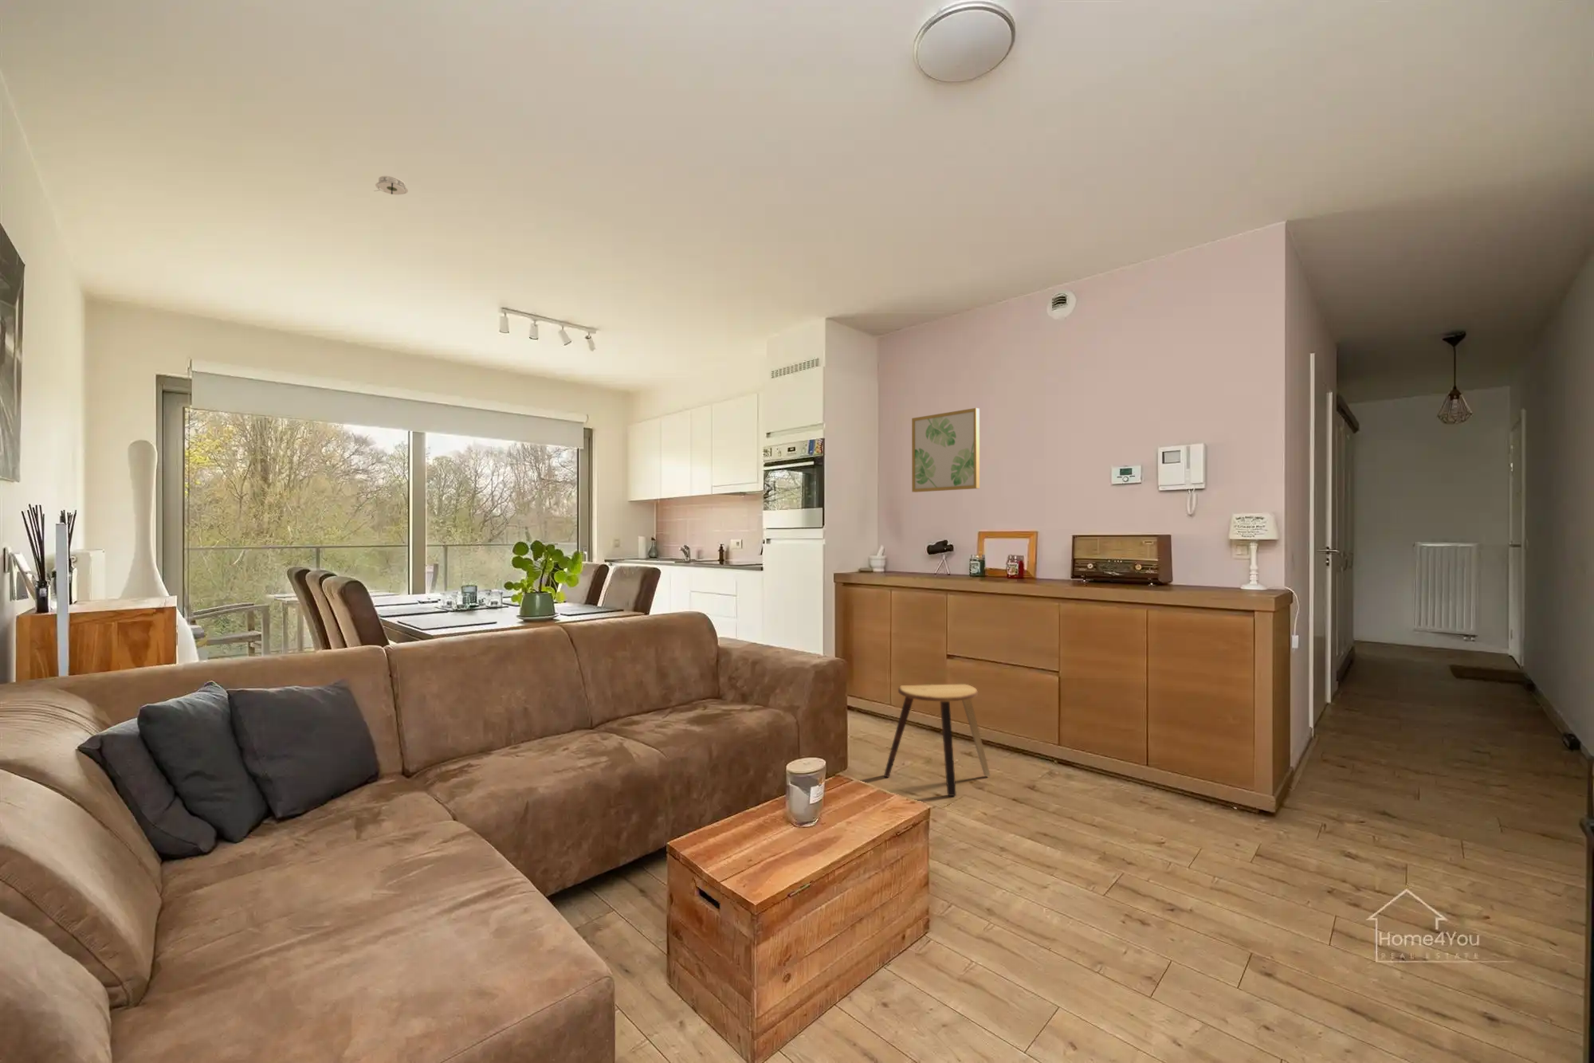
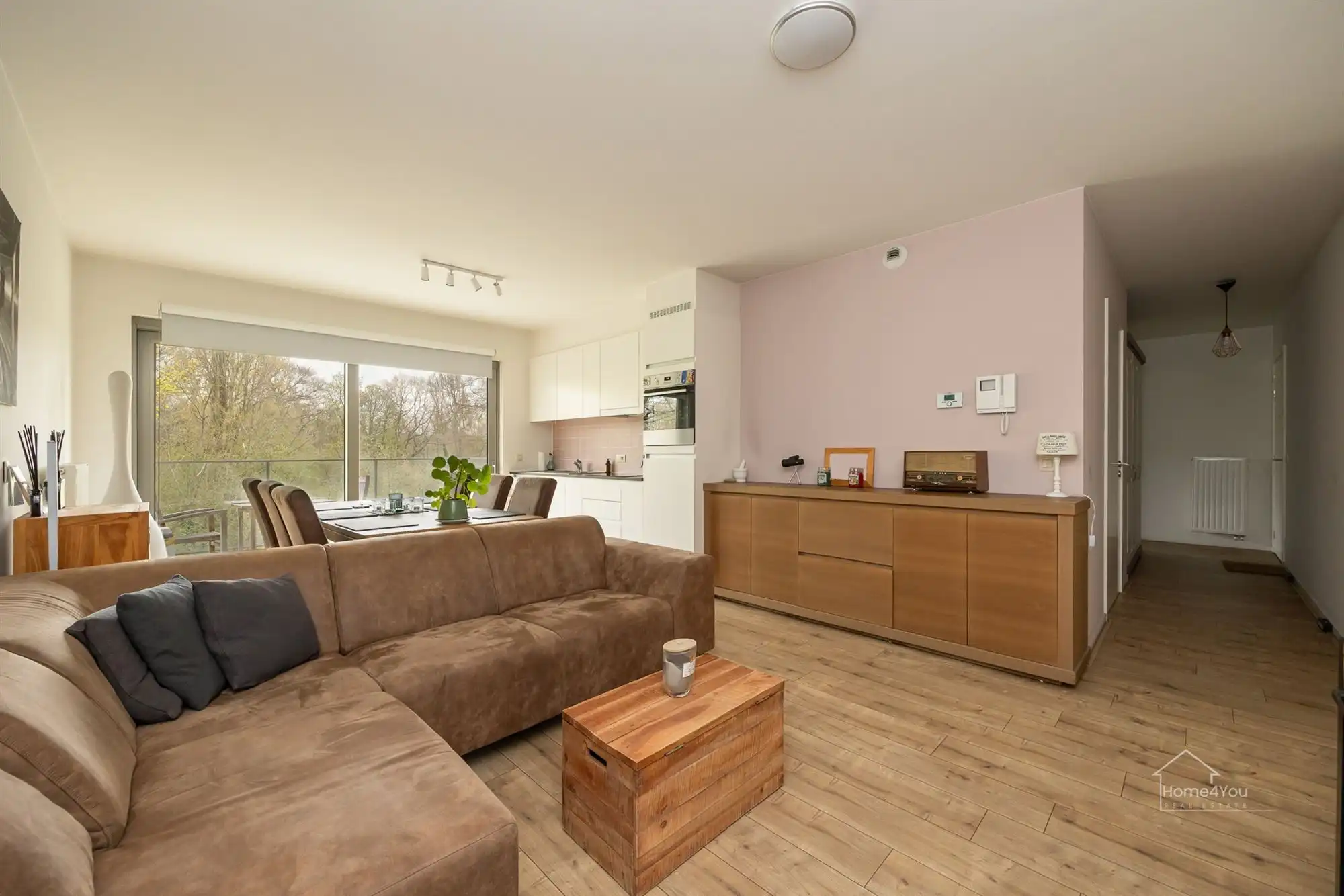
- stool (943, 734)
- wall art (944, 452)
- smoke detector (390, 185)
